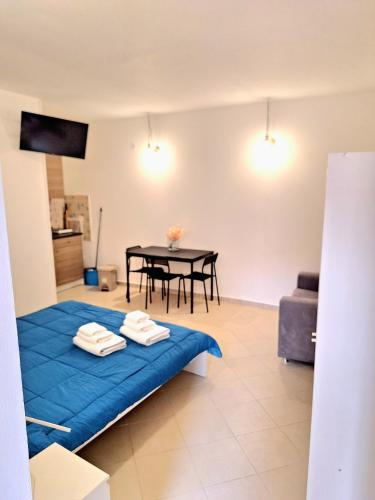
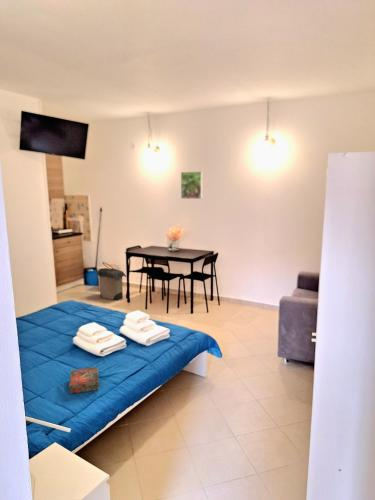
+ laundry hamper (111, 279)
+ book (84, 379)
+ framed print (191, 185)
